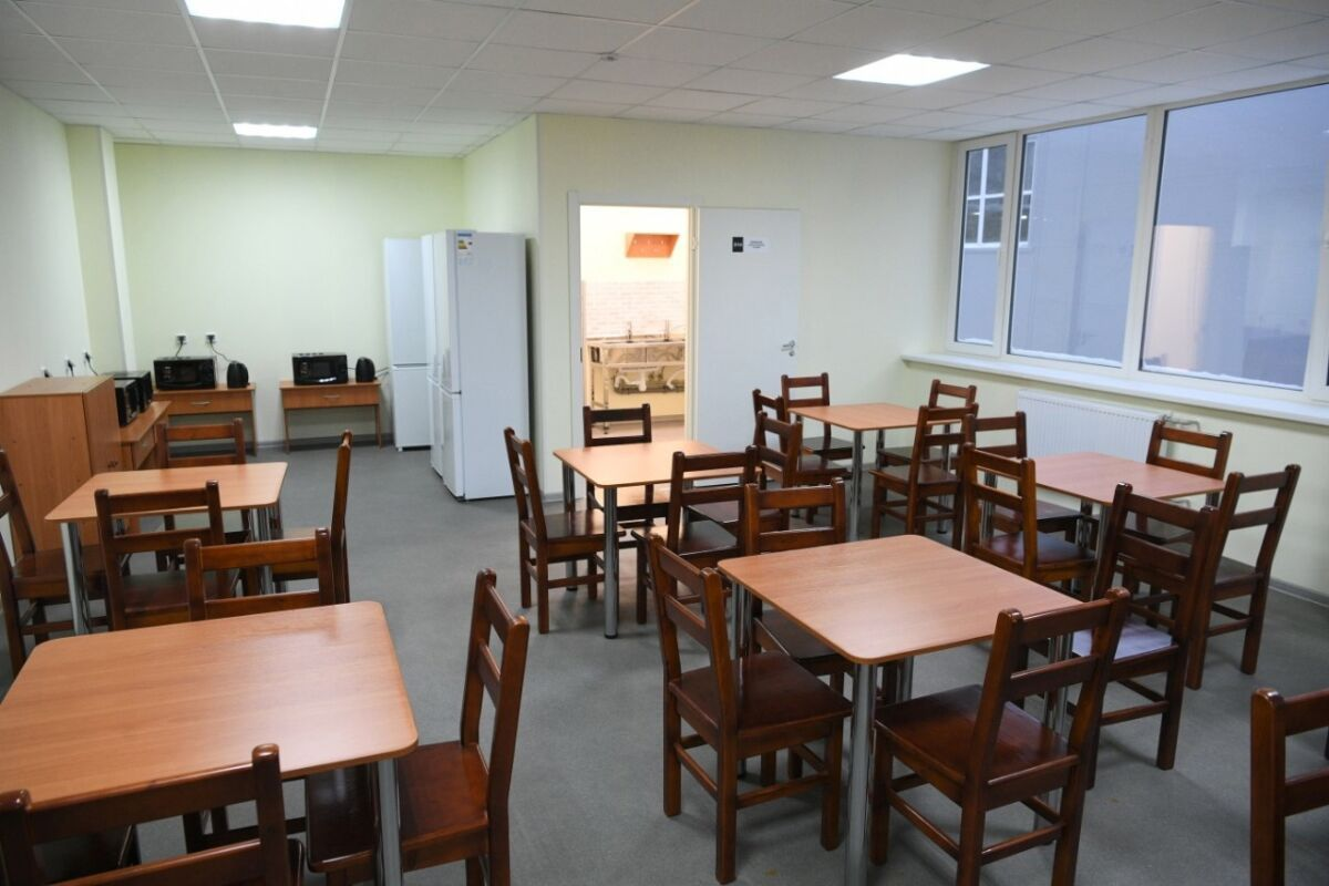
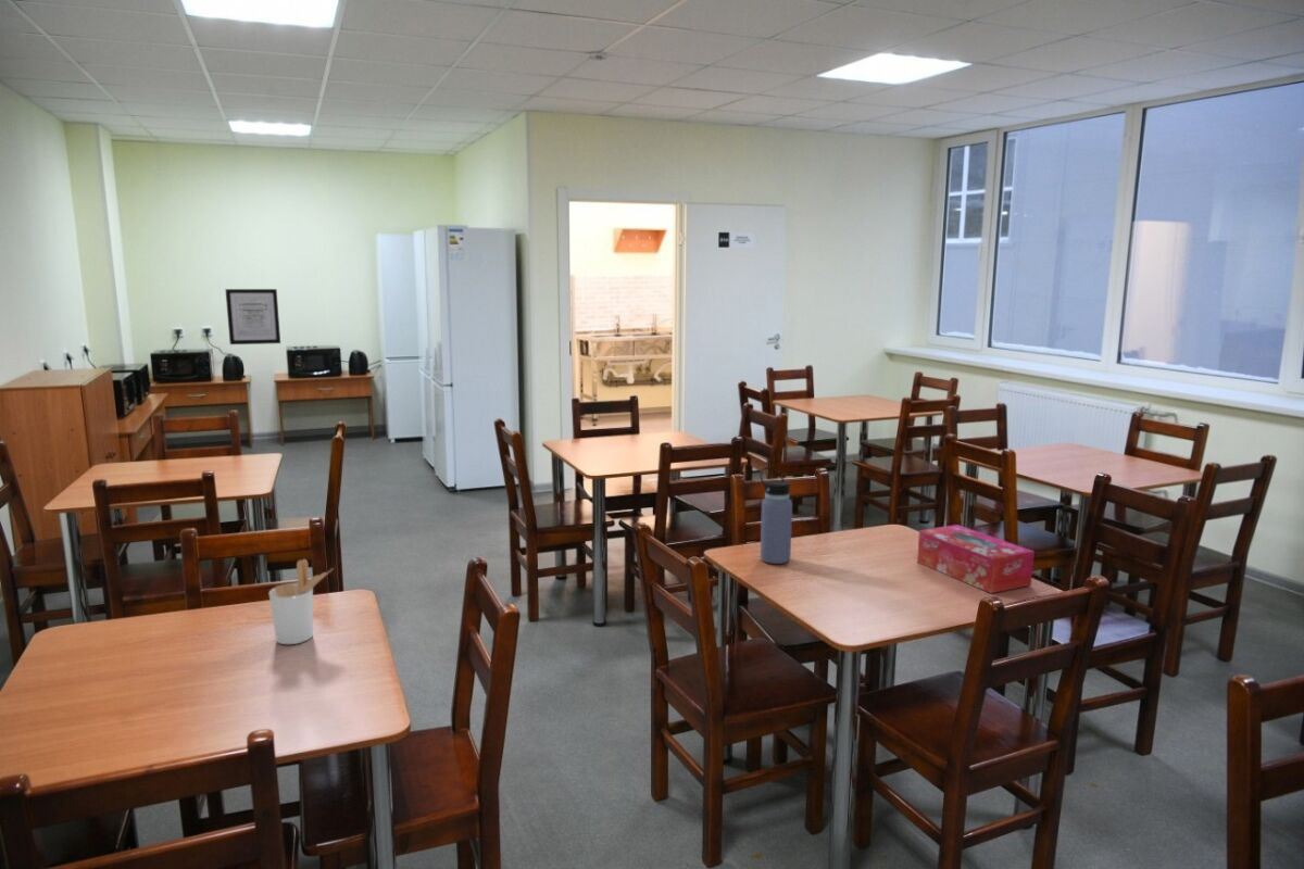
+ utensil holder (302, 602)
+ water bottle (775, 515)
+ wall art (253, 316)
+ tissue box (973, 556)
